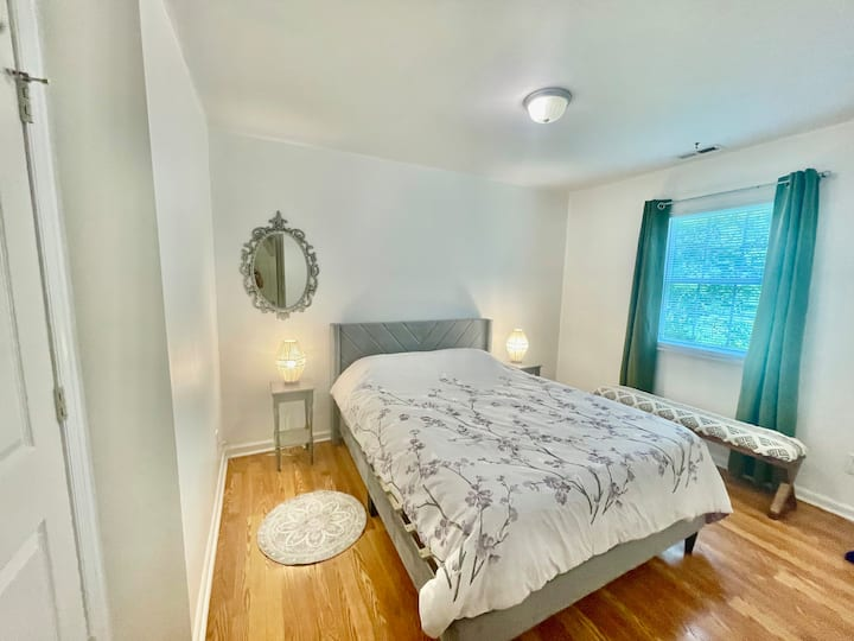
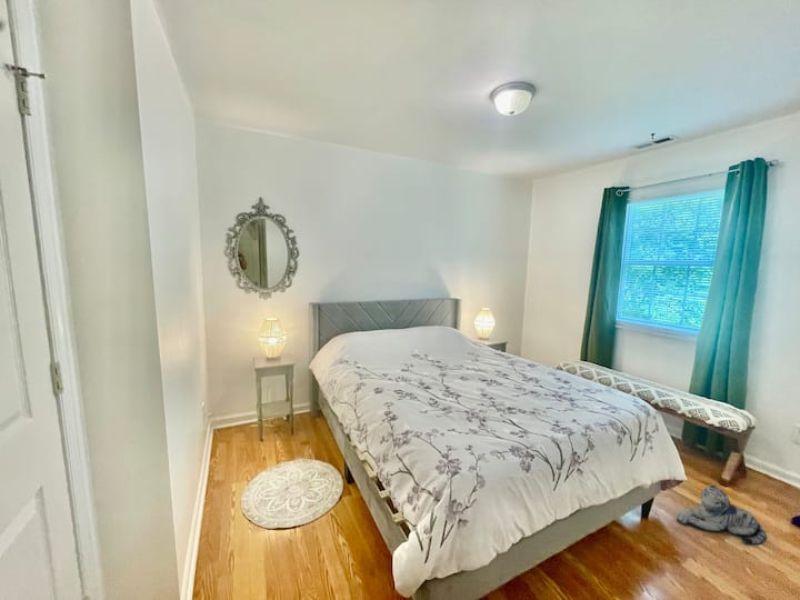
+ plush toy (721, 509)
